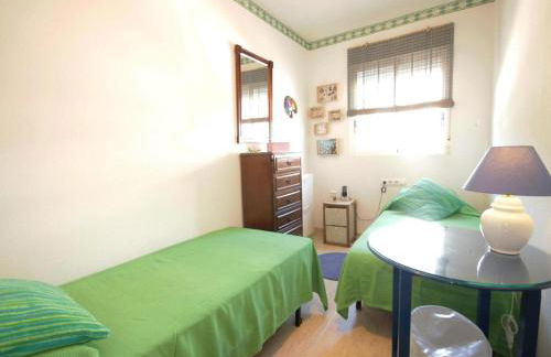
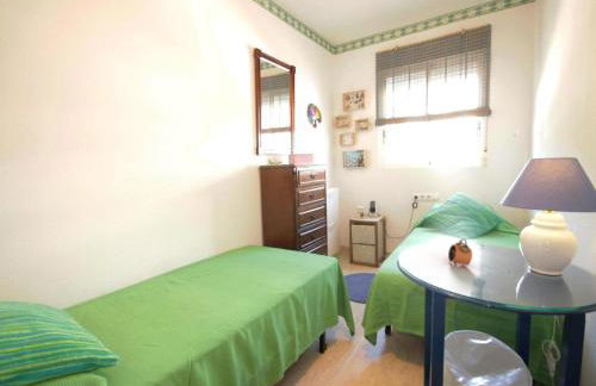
+ alarm clock (459, 251)
